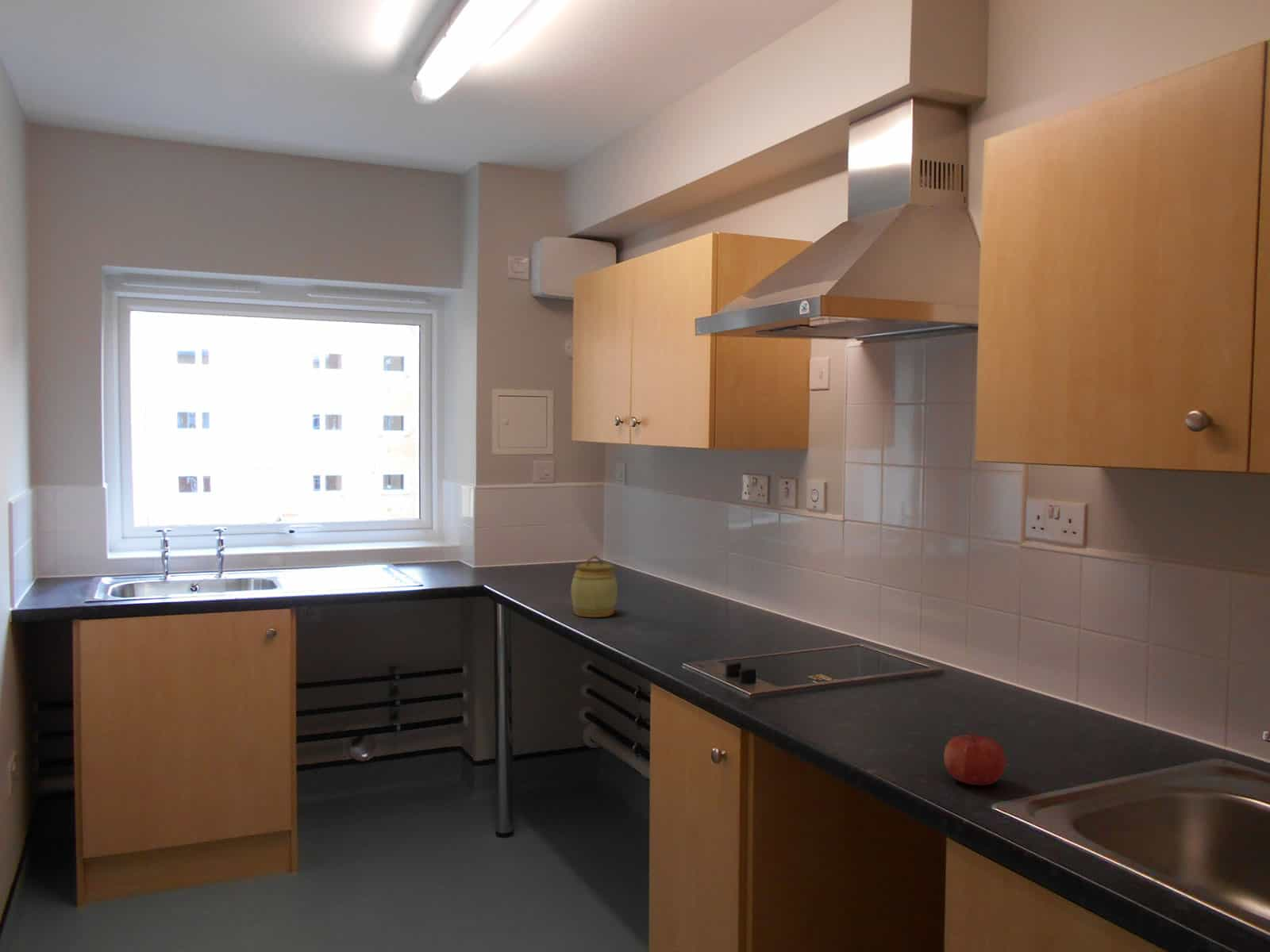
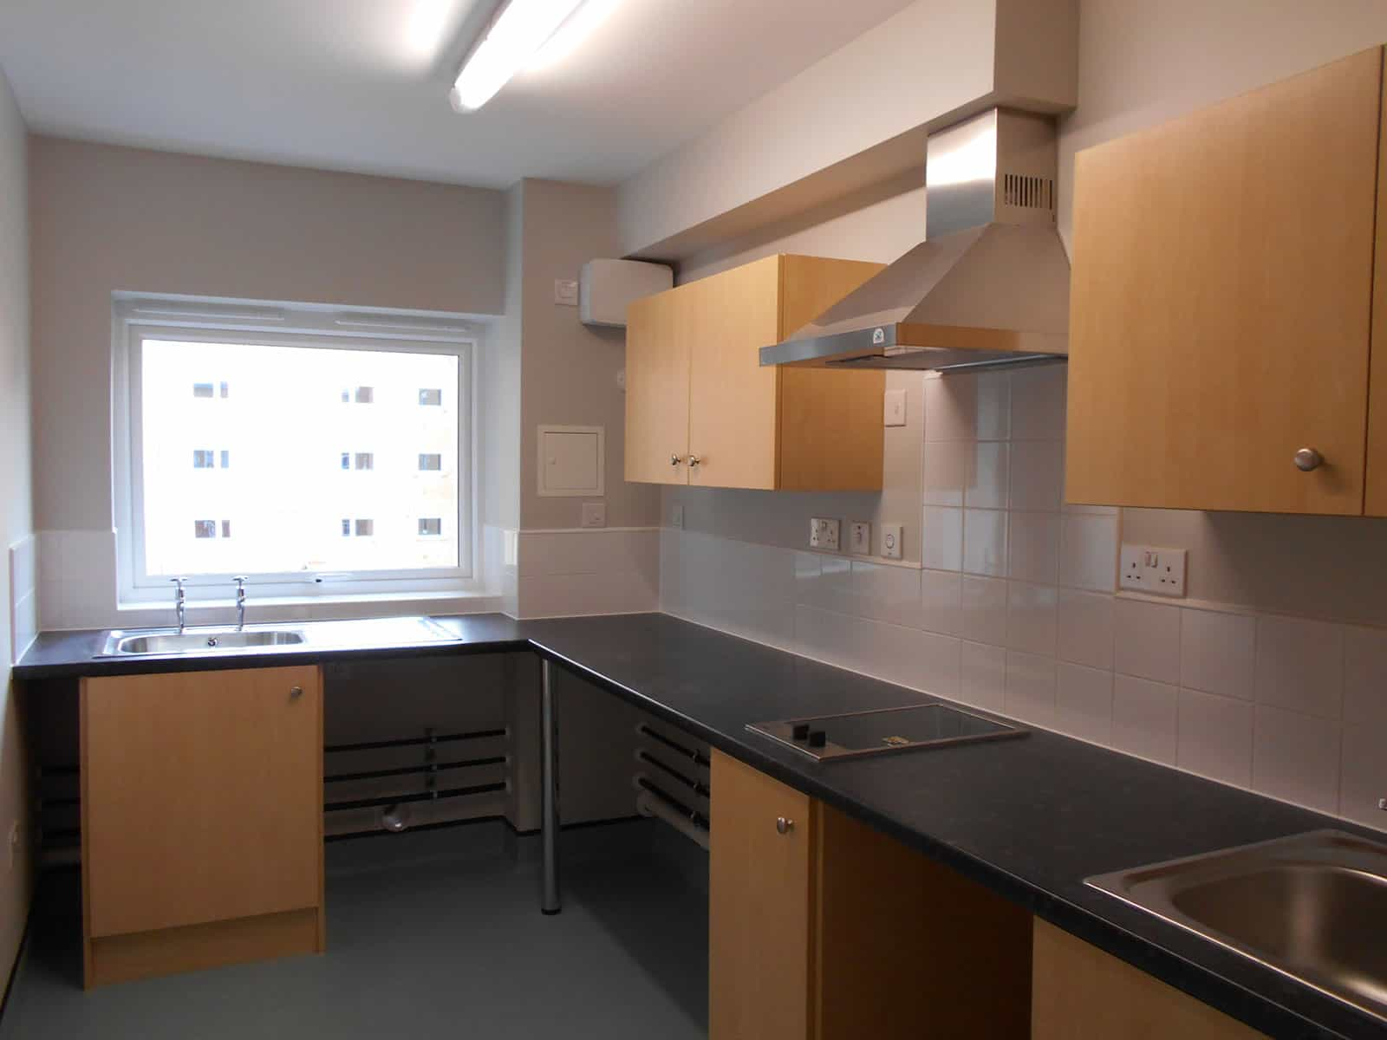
- fruit (975, 757)
- jar (594, 584)
